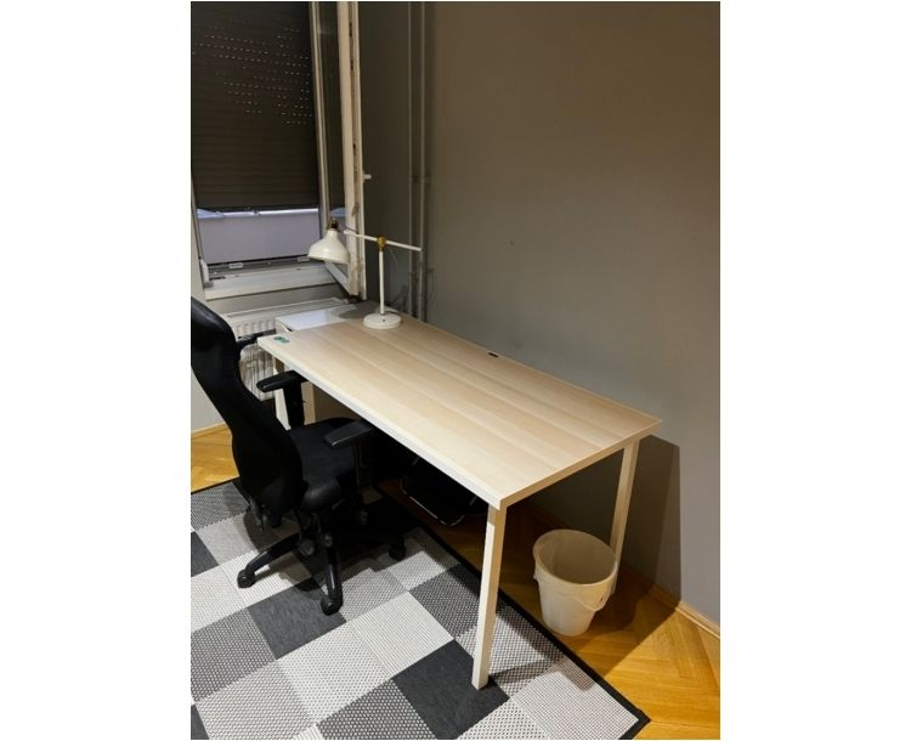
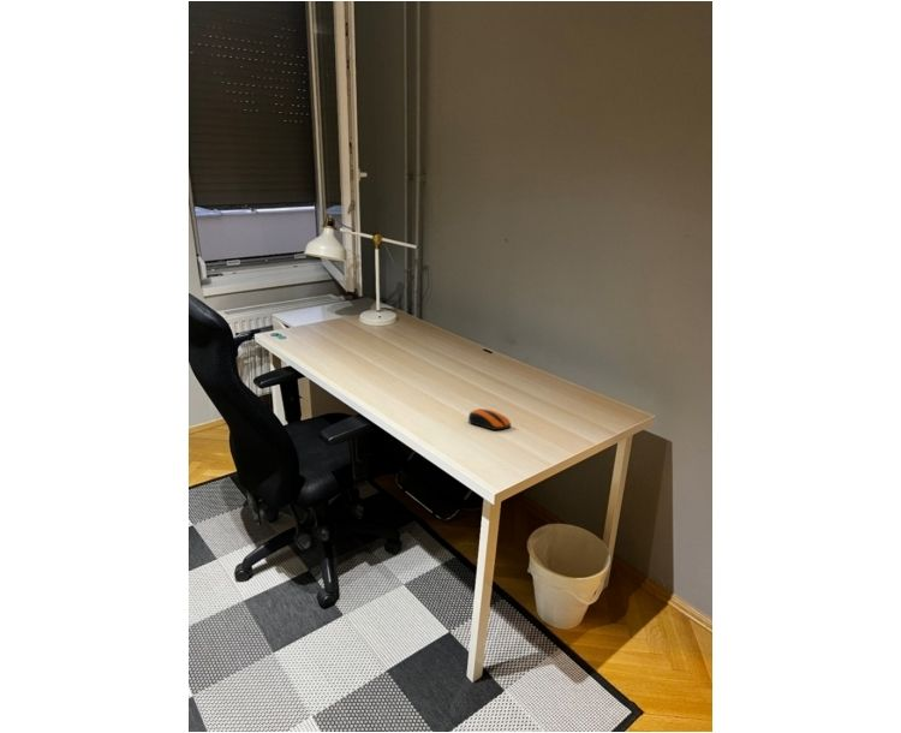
+ computer mouse (488, 417)
